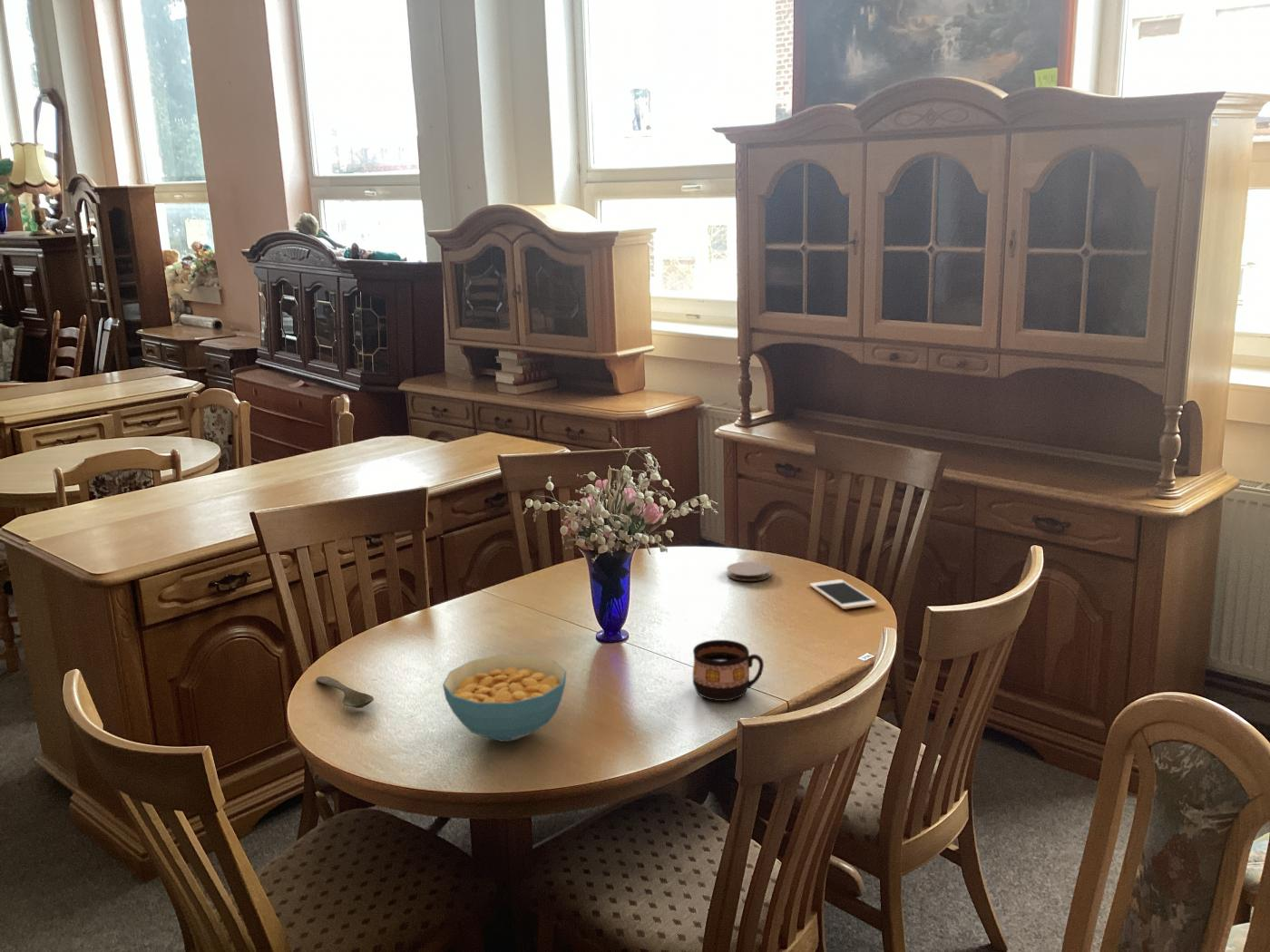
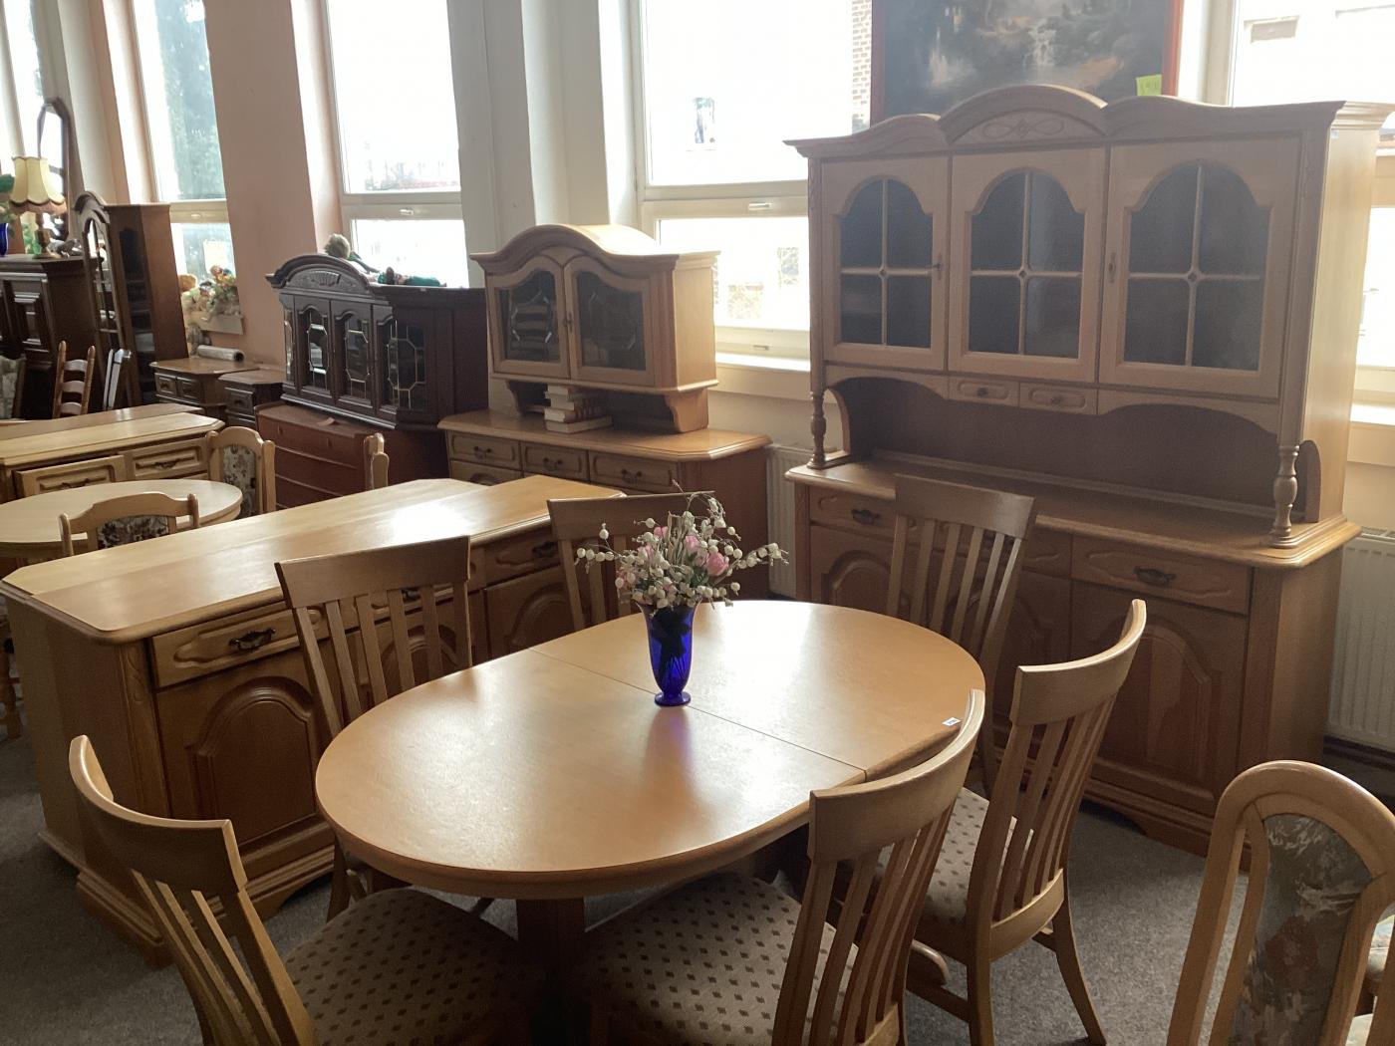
- cereal bowl (506, 705)
- coaster (748, 571)
- cup (723, 672)
- cell phone (842, 593)
- spoon (341, 689)
